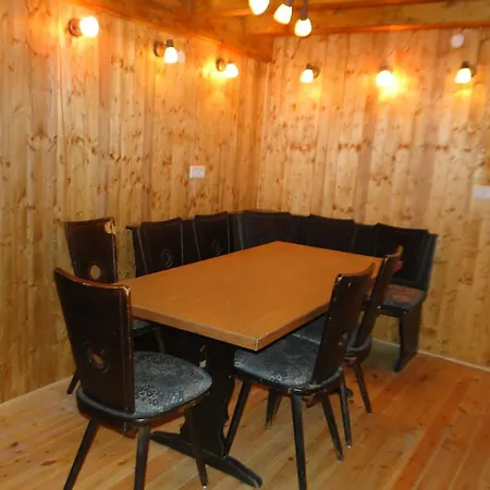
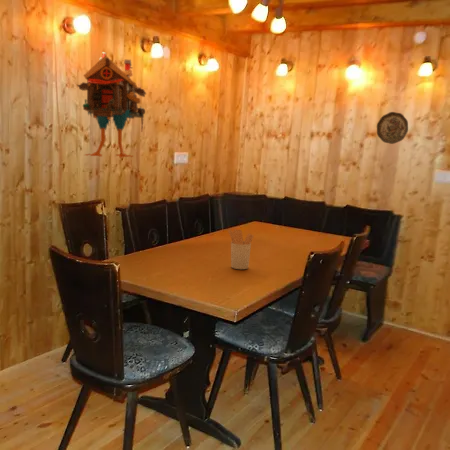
+ hut on chicken legs (110, 103)
+ utensil holder (238, 248)
+ decorative plate (392, 128)
